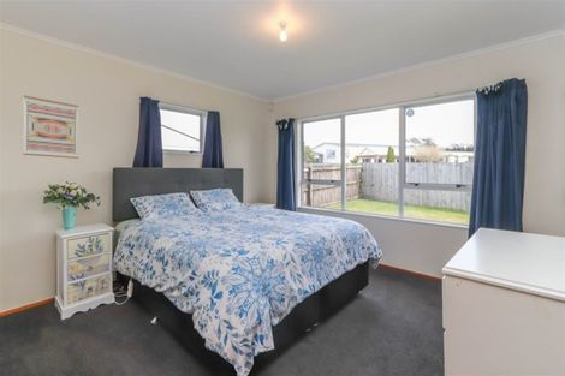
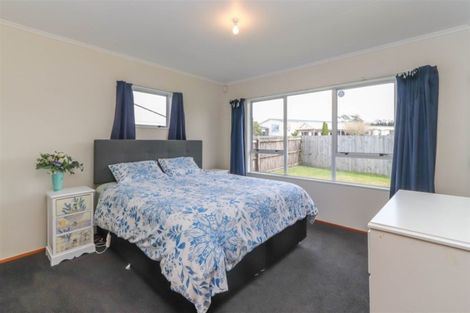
- wall art (52, 129)
